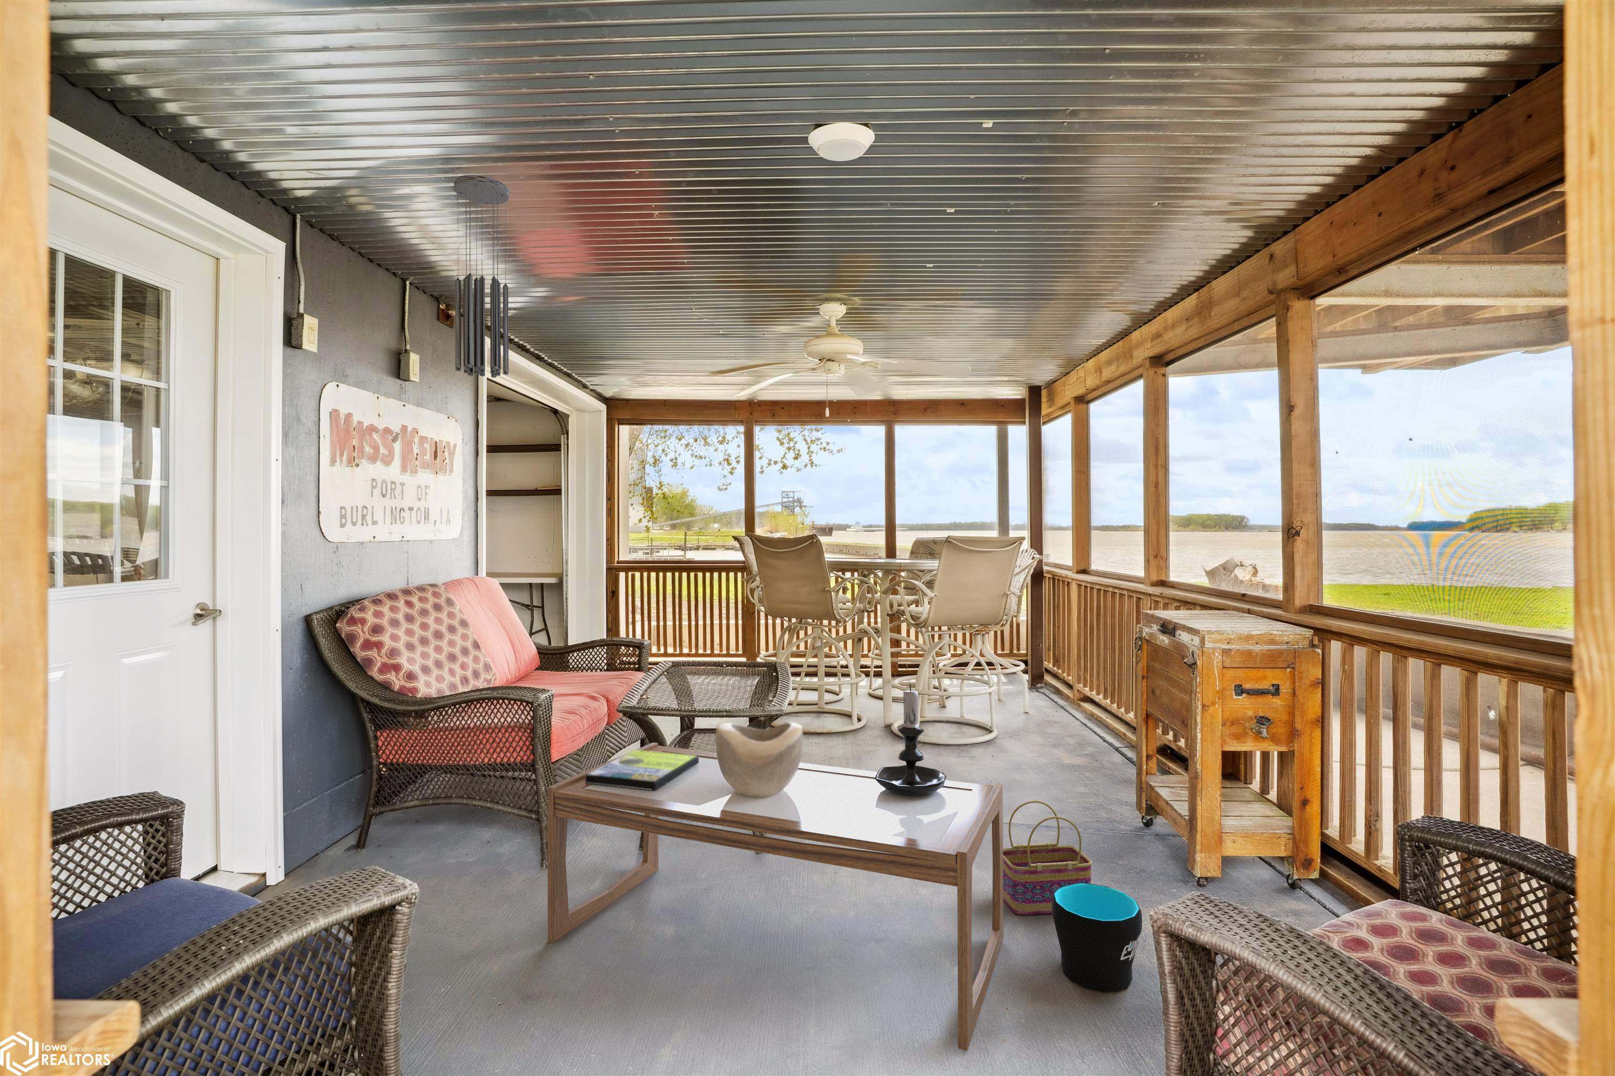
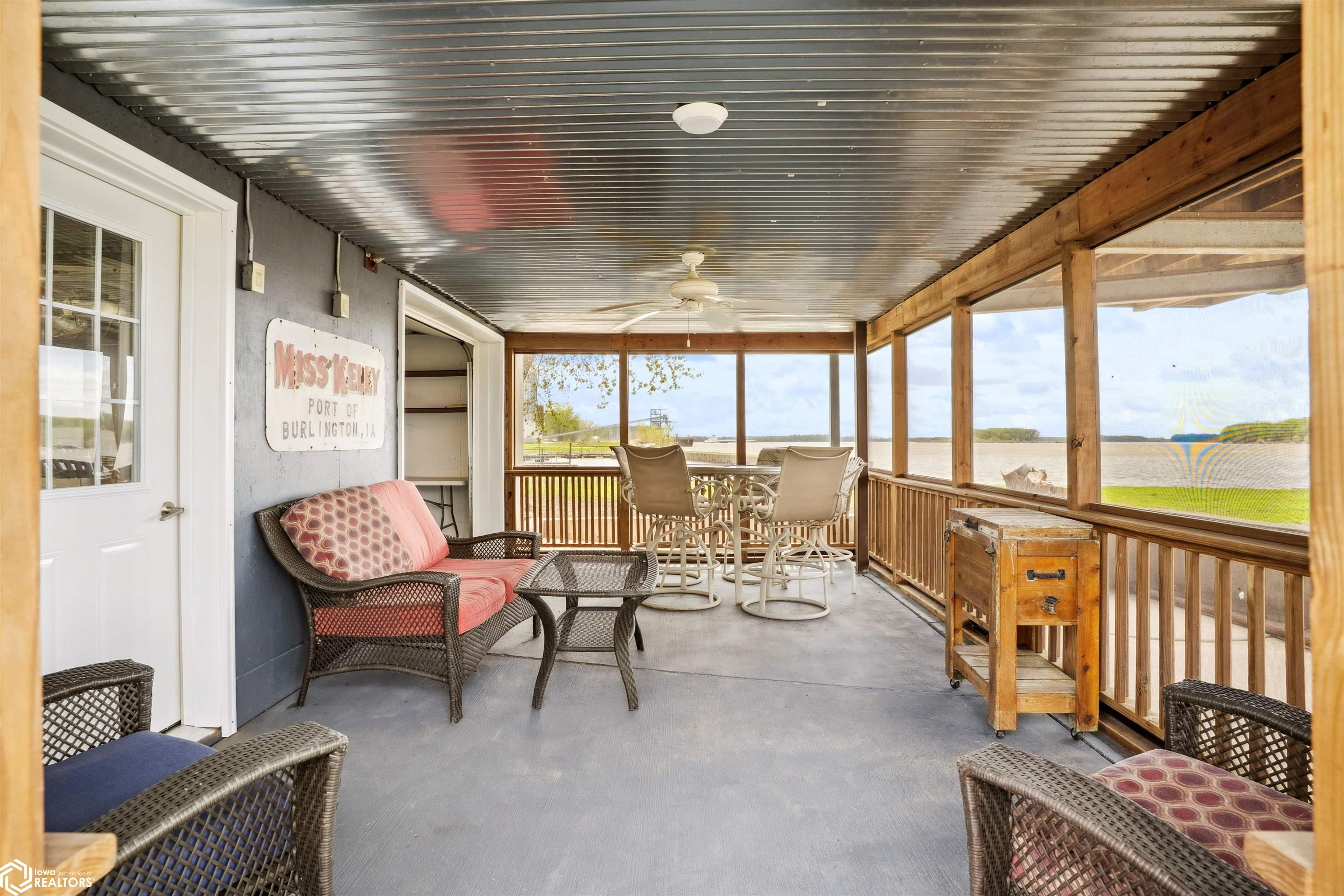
- decorative bowl (759, 752)
- coffee table (776, 855)
- cup sleeve (1091, 931)
- candle holder (908, 731)
- wind chime (482, 280)
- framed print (644, 765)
- basket (1044, 855)
